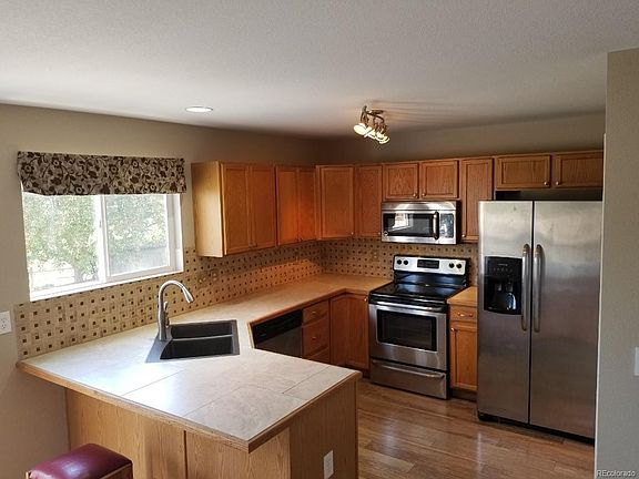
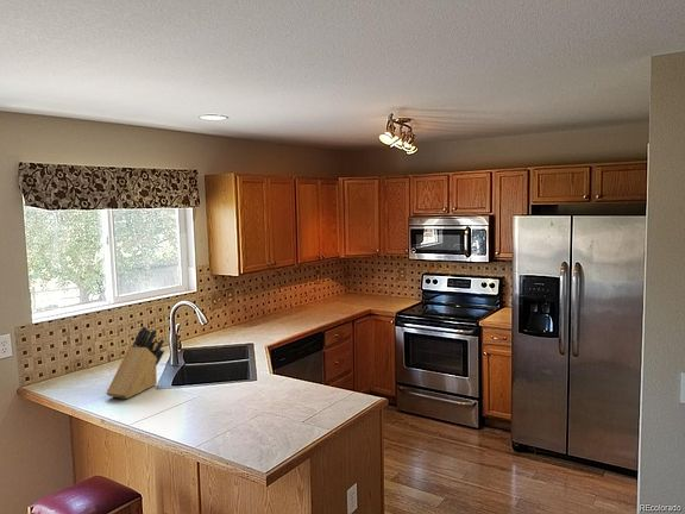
+ knife block (137, 359)
